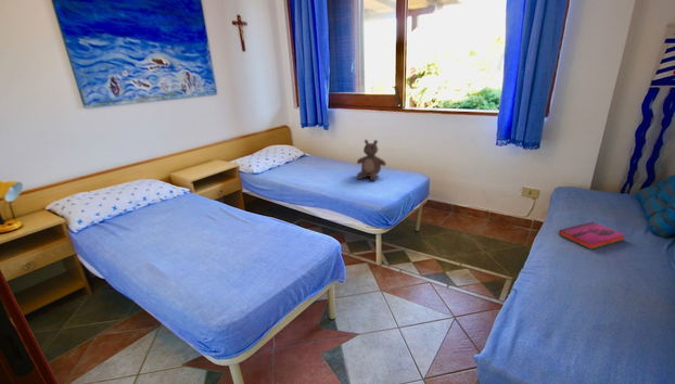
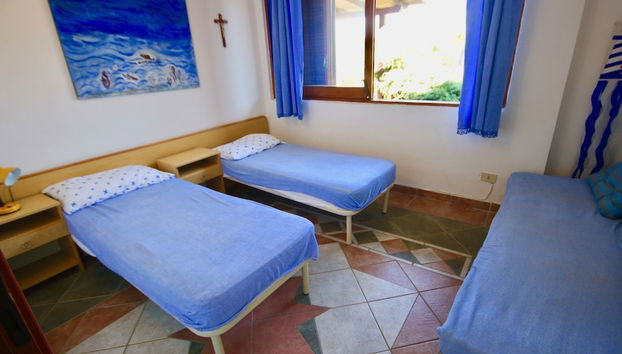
- hardback book (590, 234)
- teddy bear (369, 158)
